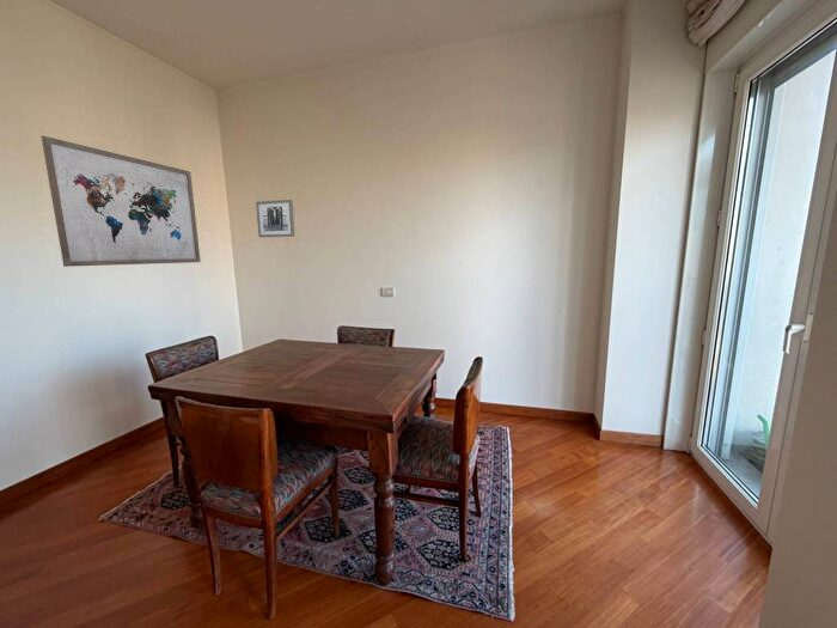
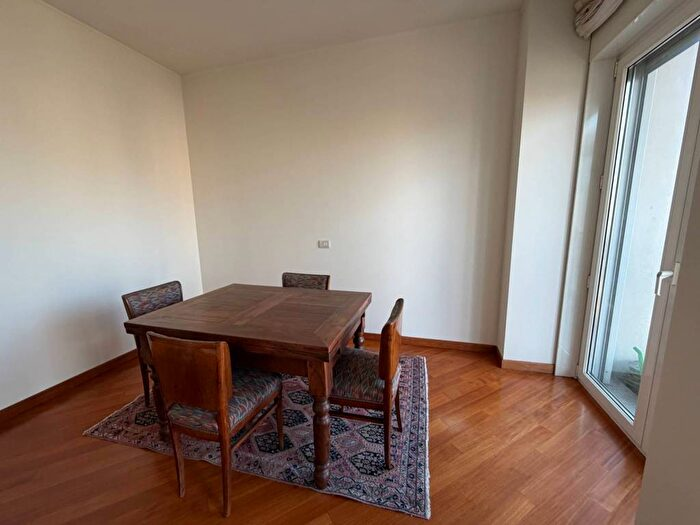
- wall art (136, 212)
- wall art (275, 219)
